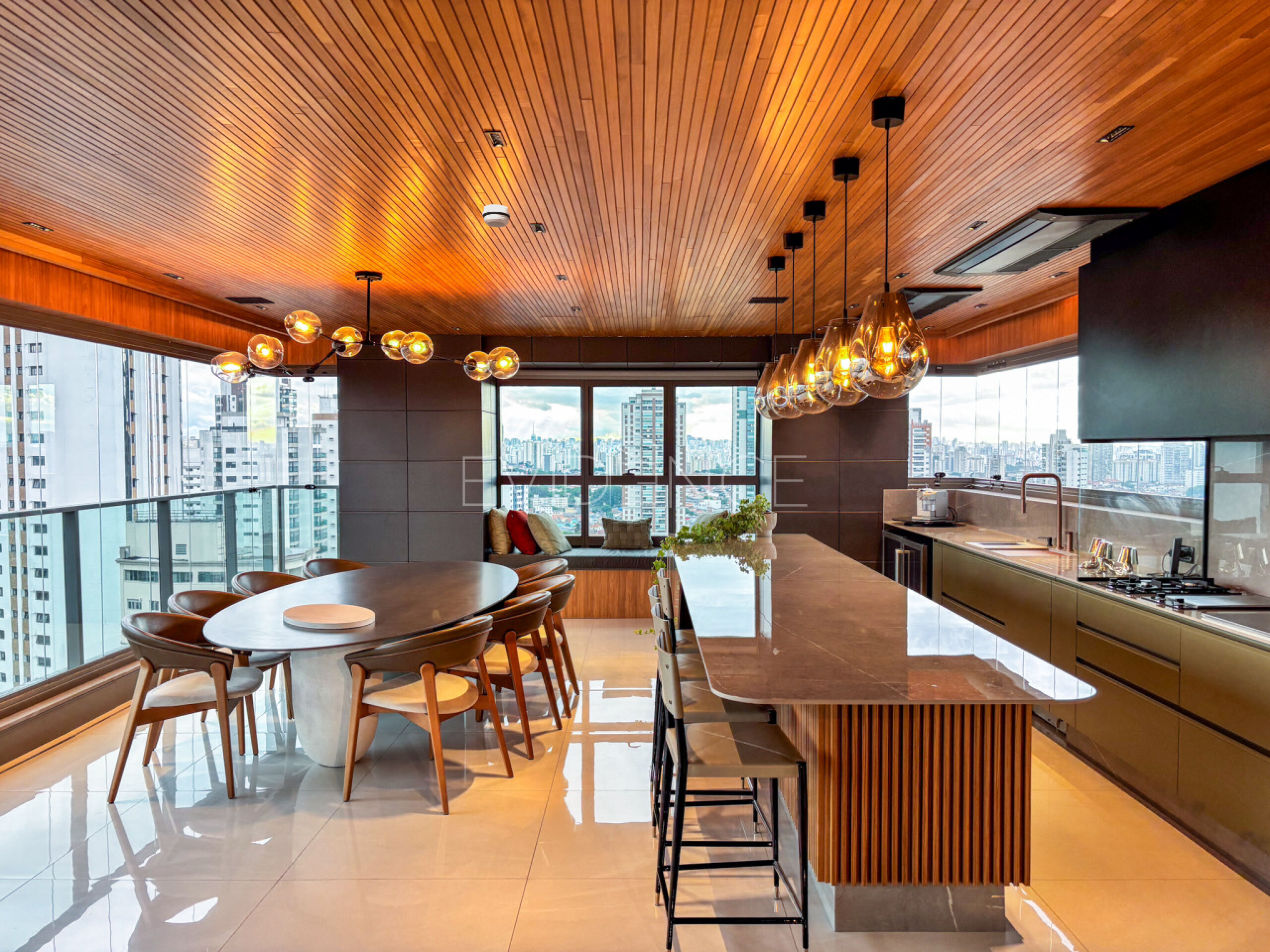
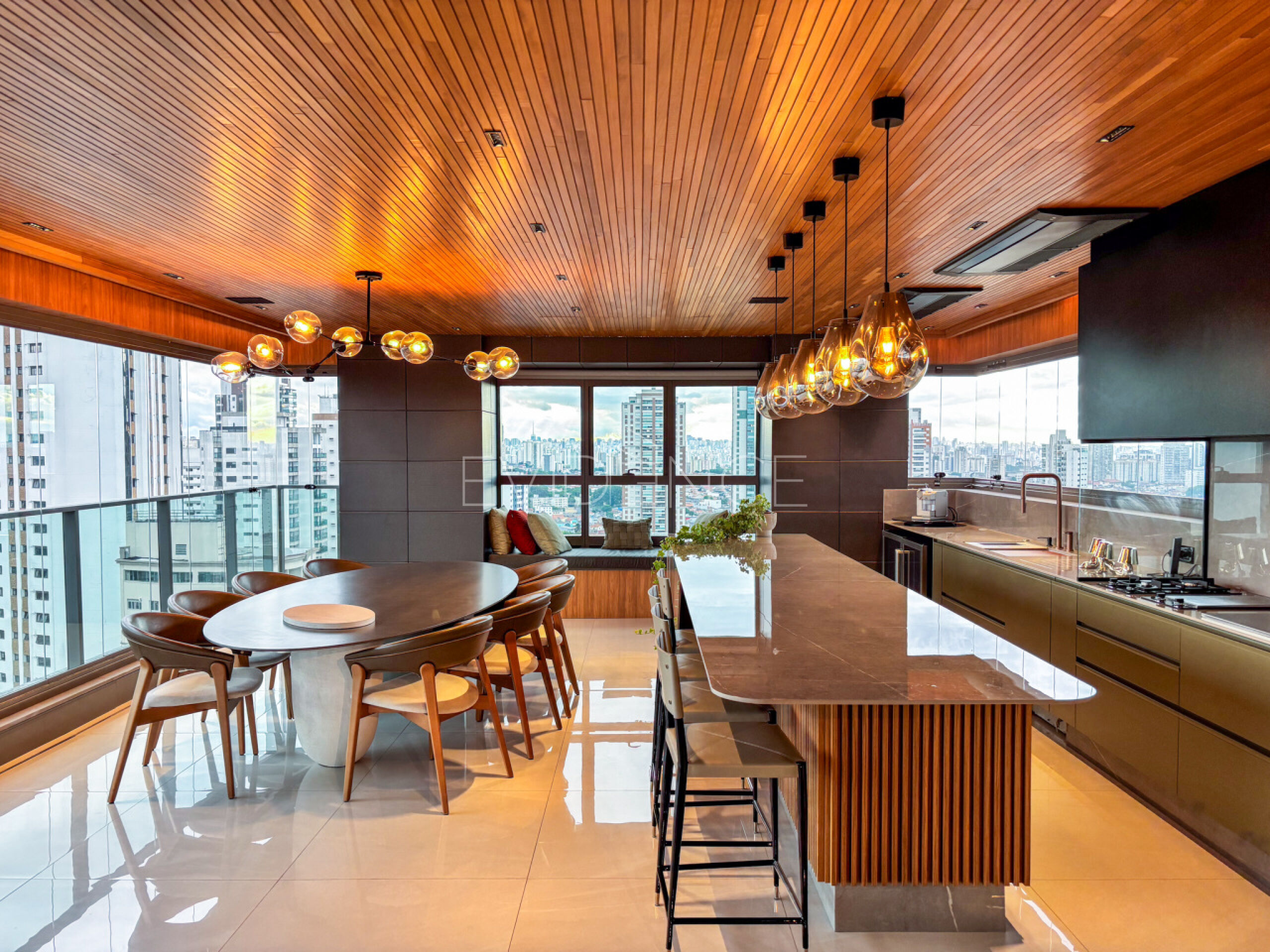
- smoke detector (496, 216)
